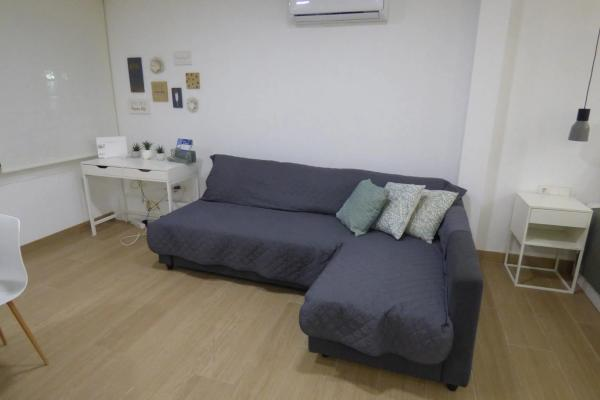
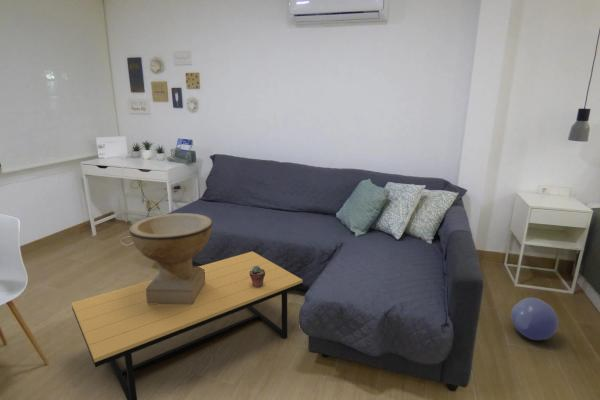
+ coffee table (196, 317)
+ decorative bowl (175, 258)
+ potted succulent (257, 275)
+ ball (533, 318)
